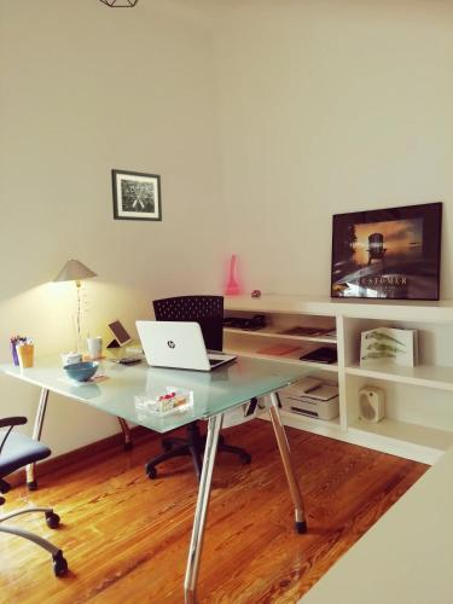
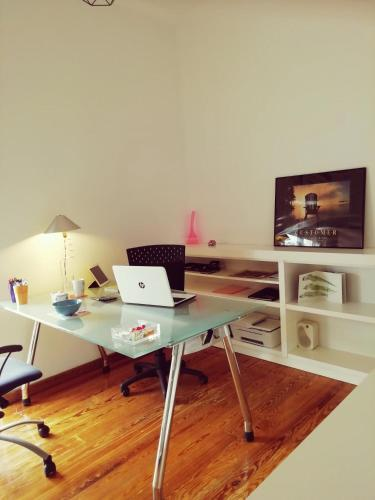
- wall art (138, 196)
